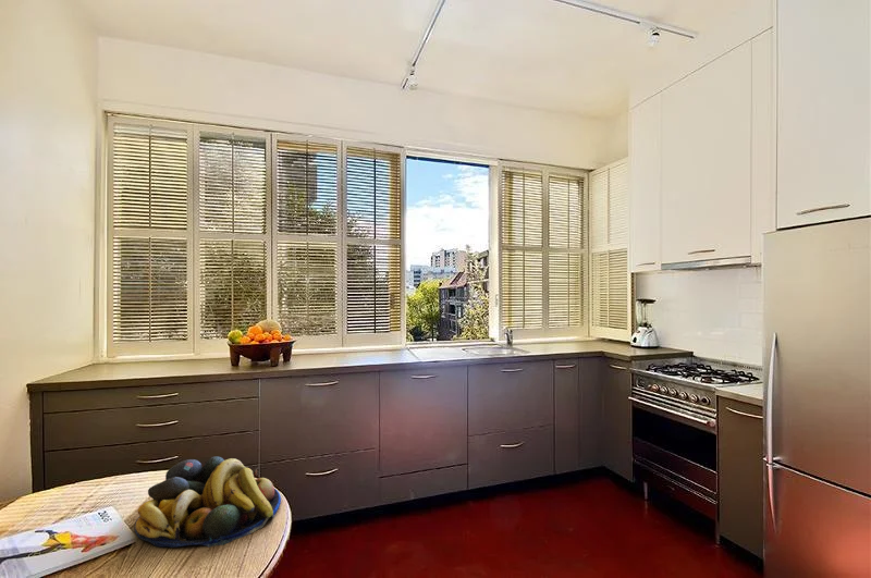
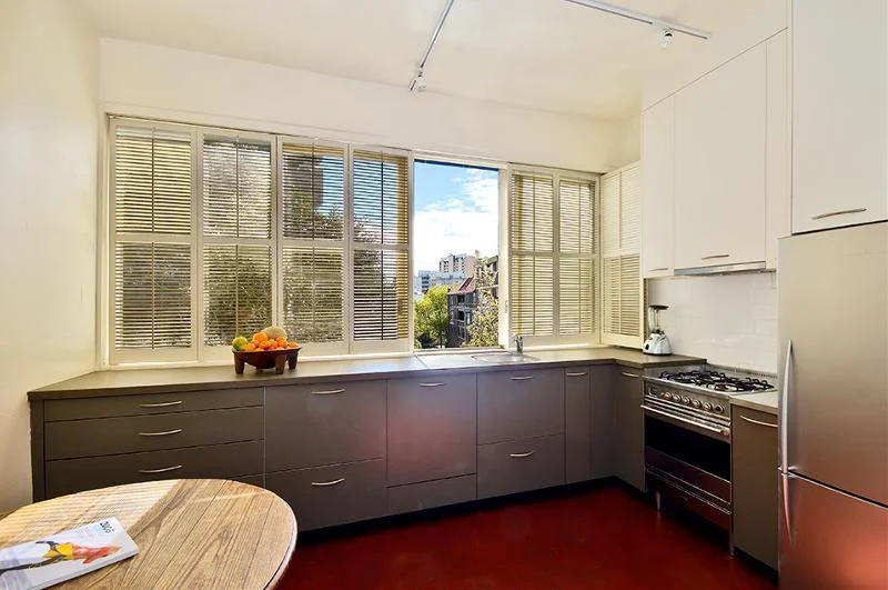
- fruit bowl (213, 488)
